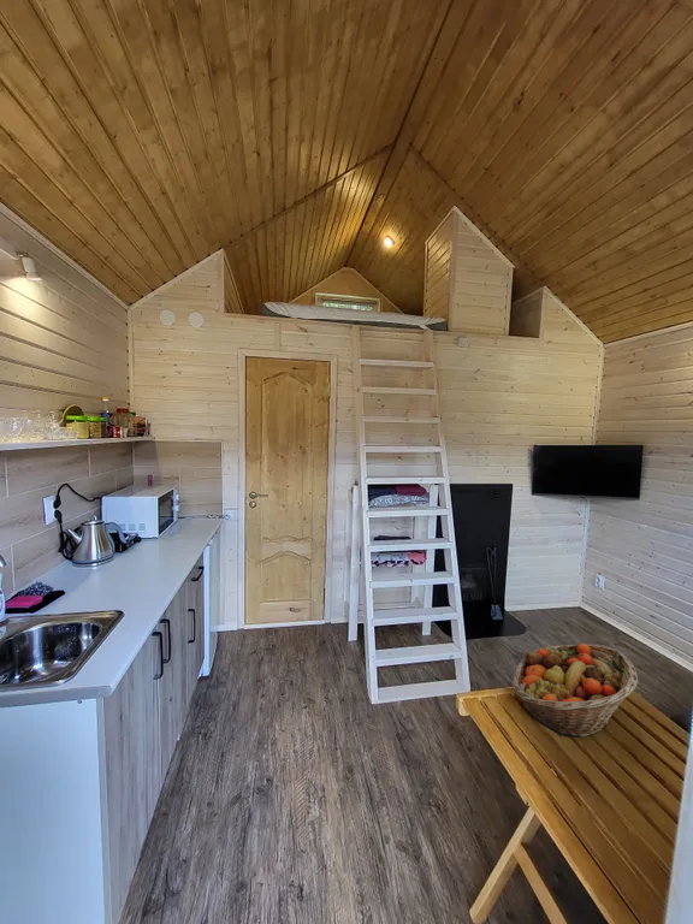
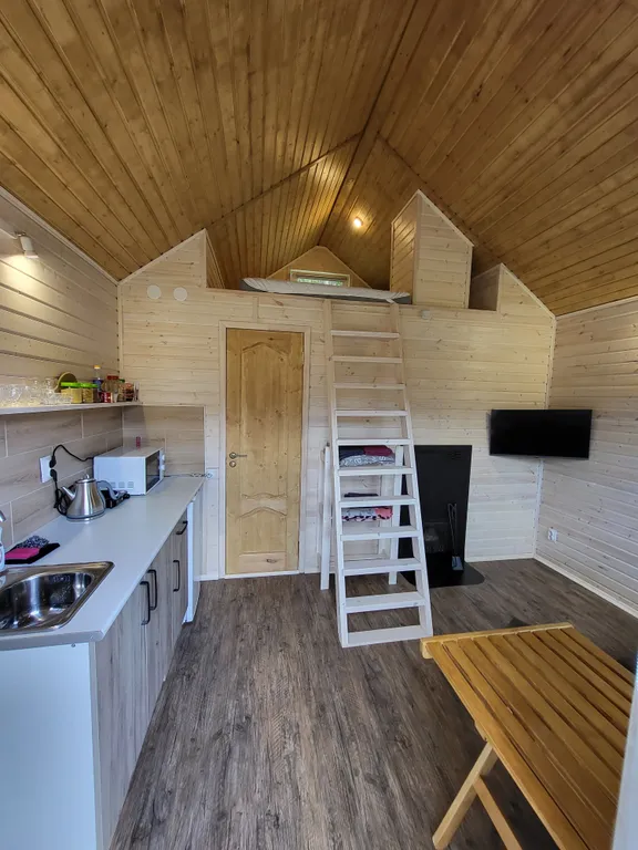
- fruit basket (570, 682)
